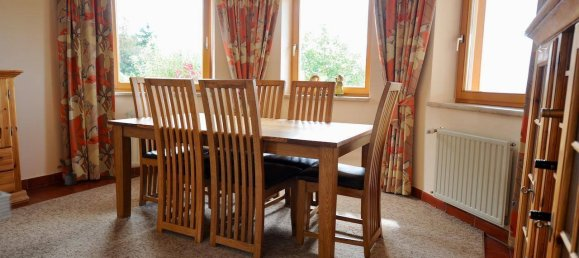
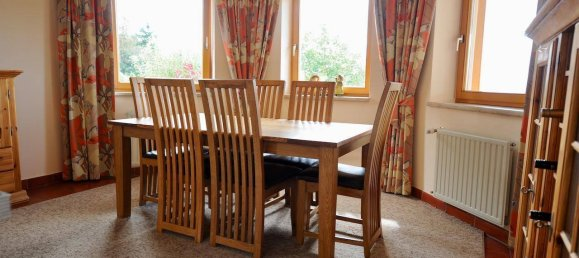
- potted plant (68, 171)
